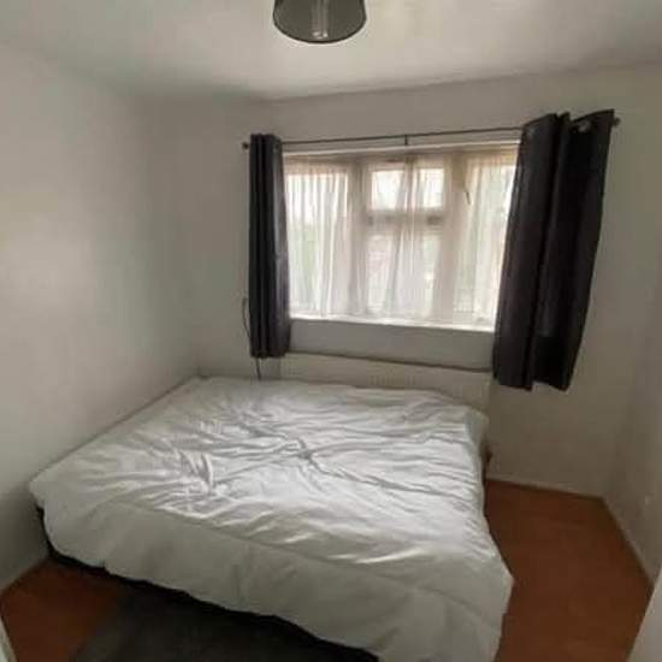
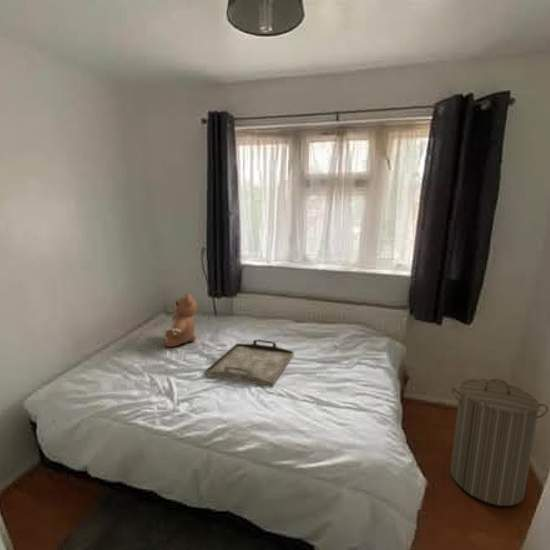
+ serving tray (252, 358)
+ laundry hamper (492, 431)
+ teddy bear (181, 319)
